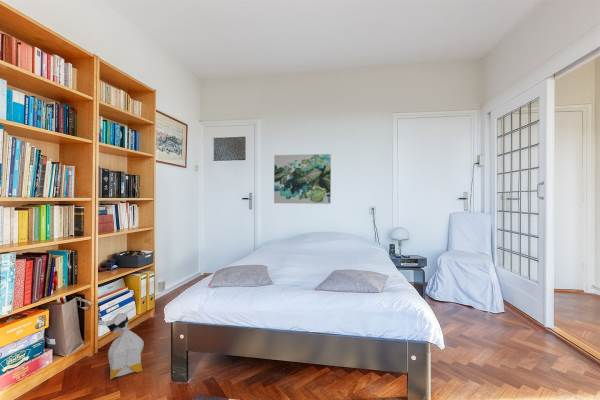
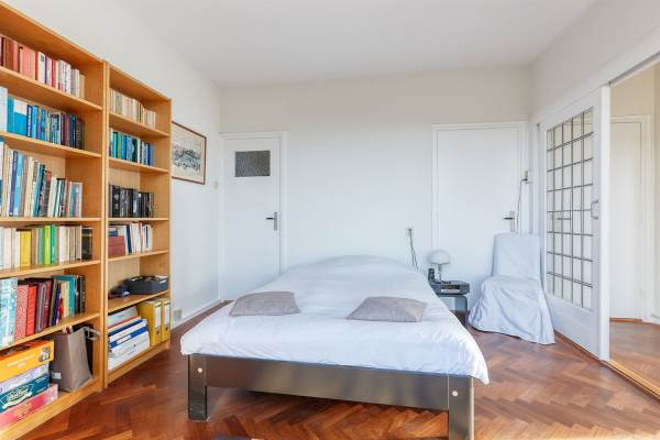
- wall art (302, 179)
- bag (124, 340)
